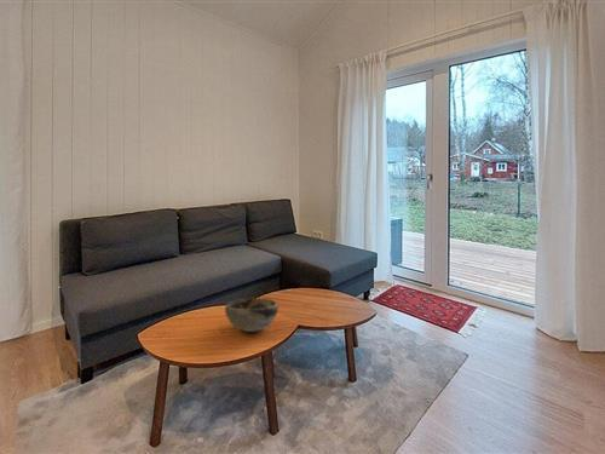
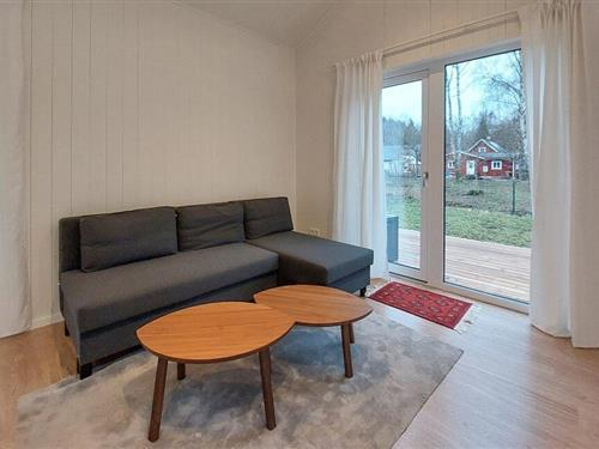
- decorative bowl (252, 316)
